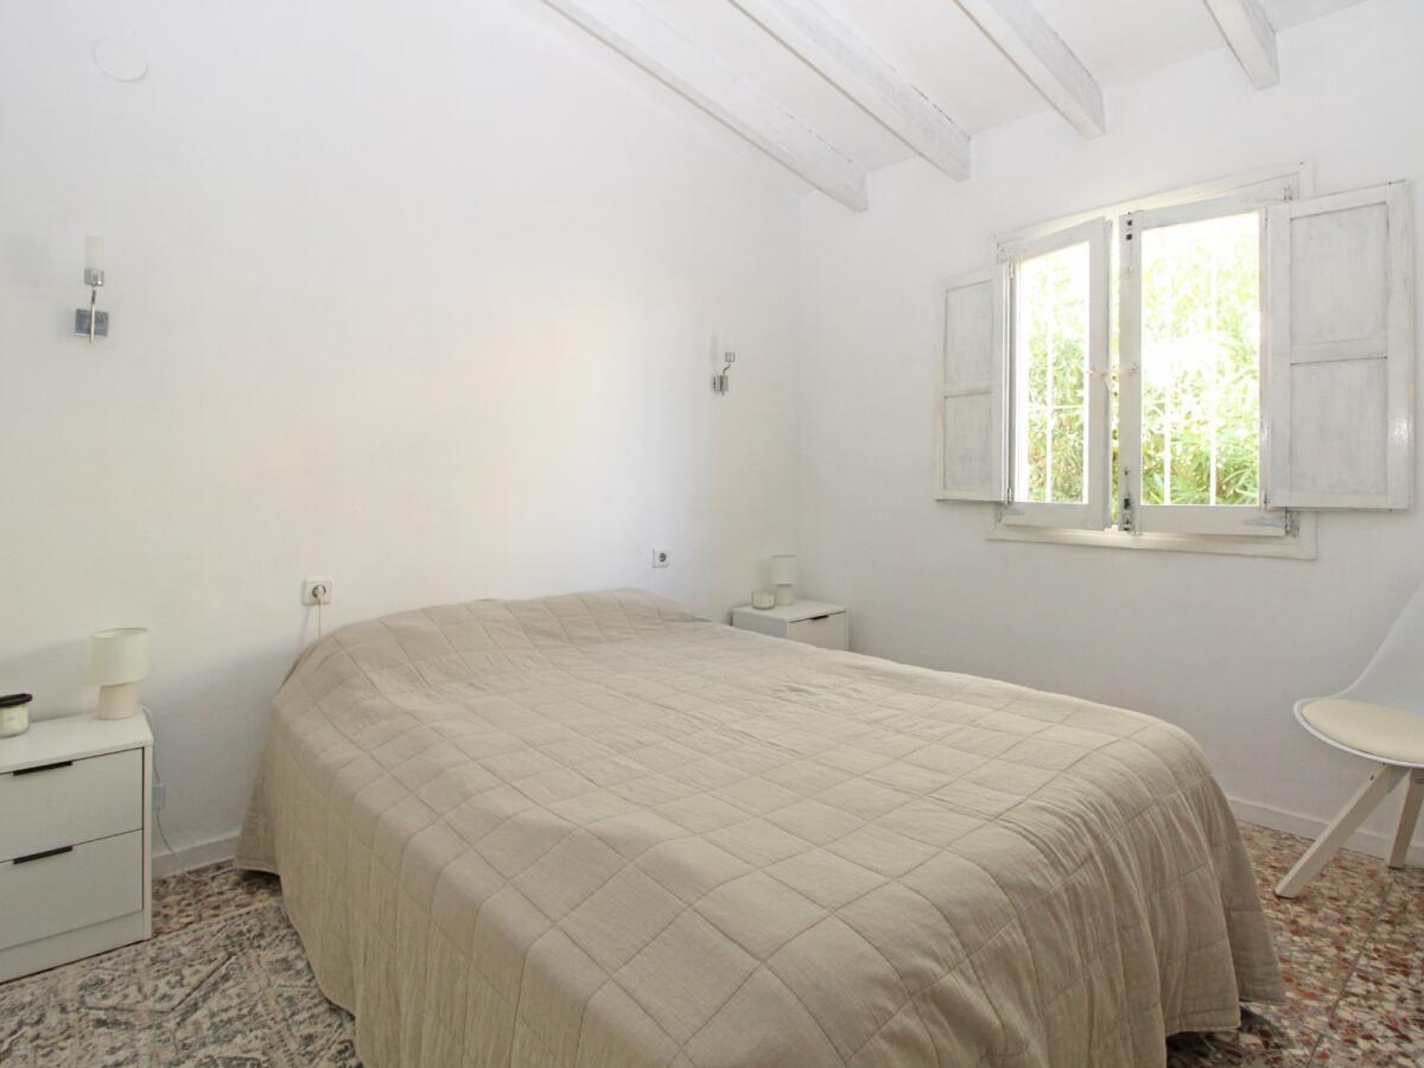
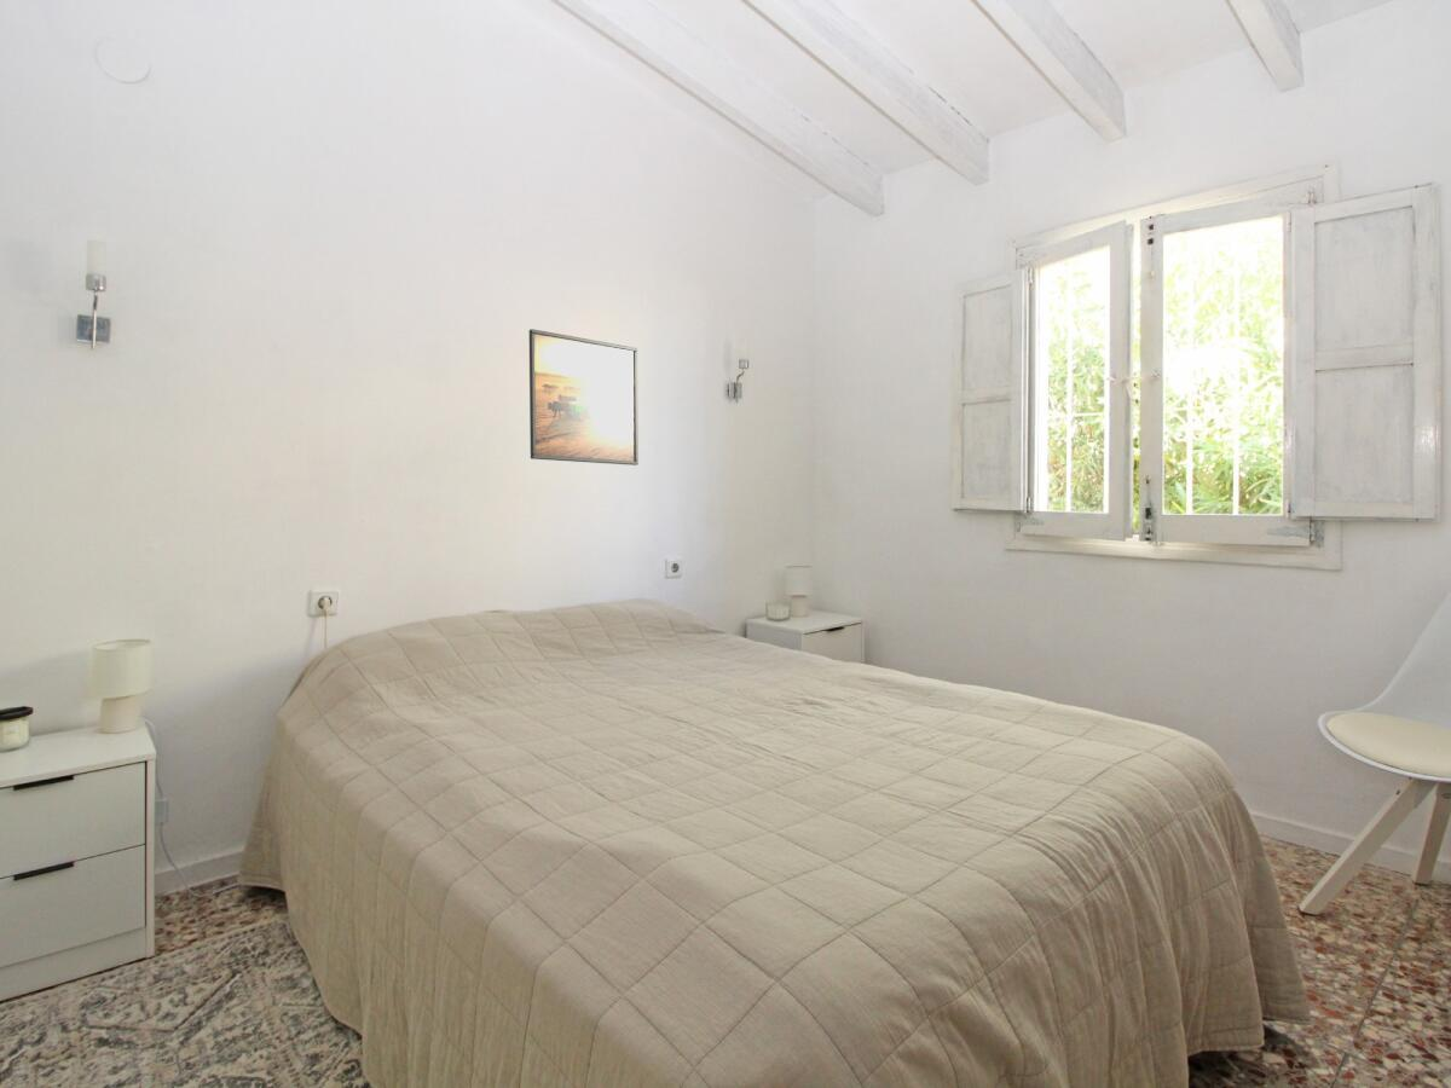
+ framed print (585, 400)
